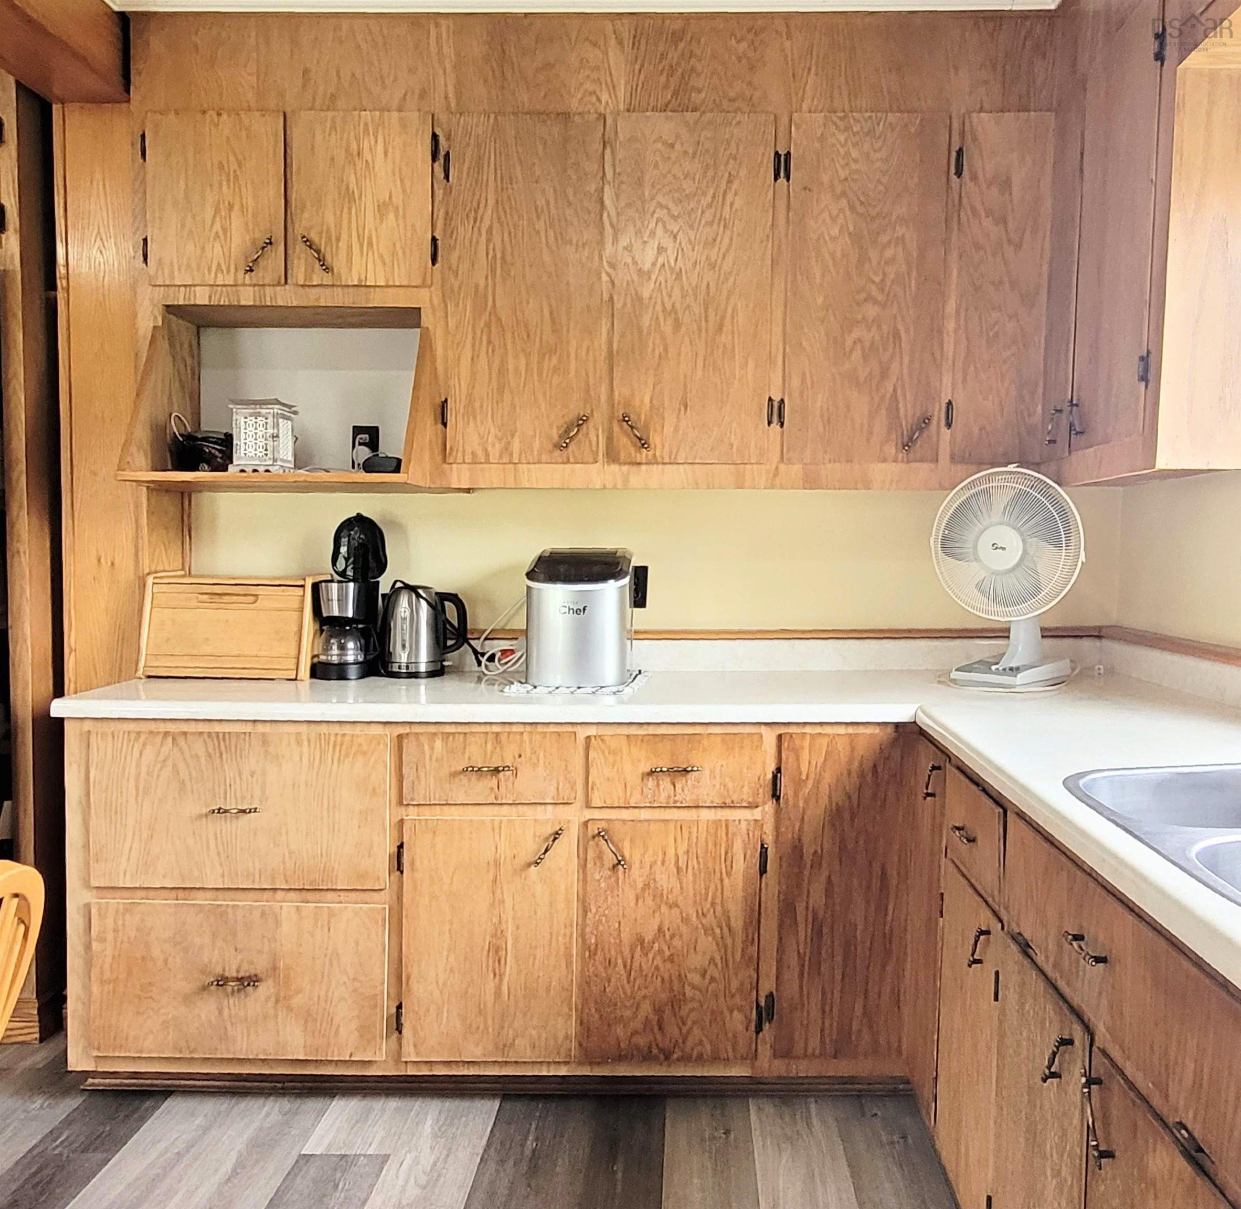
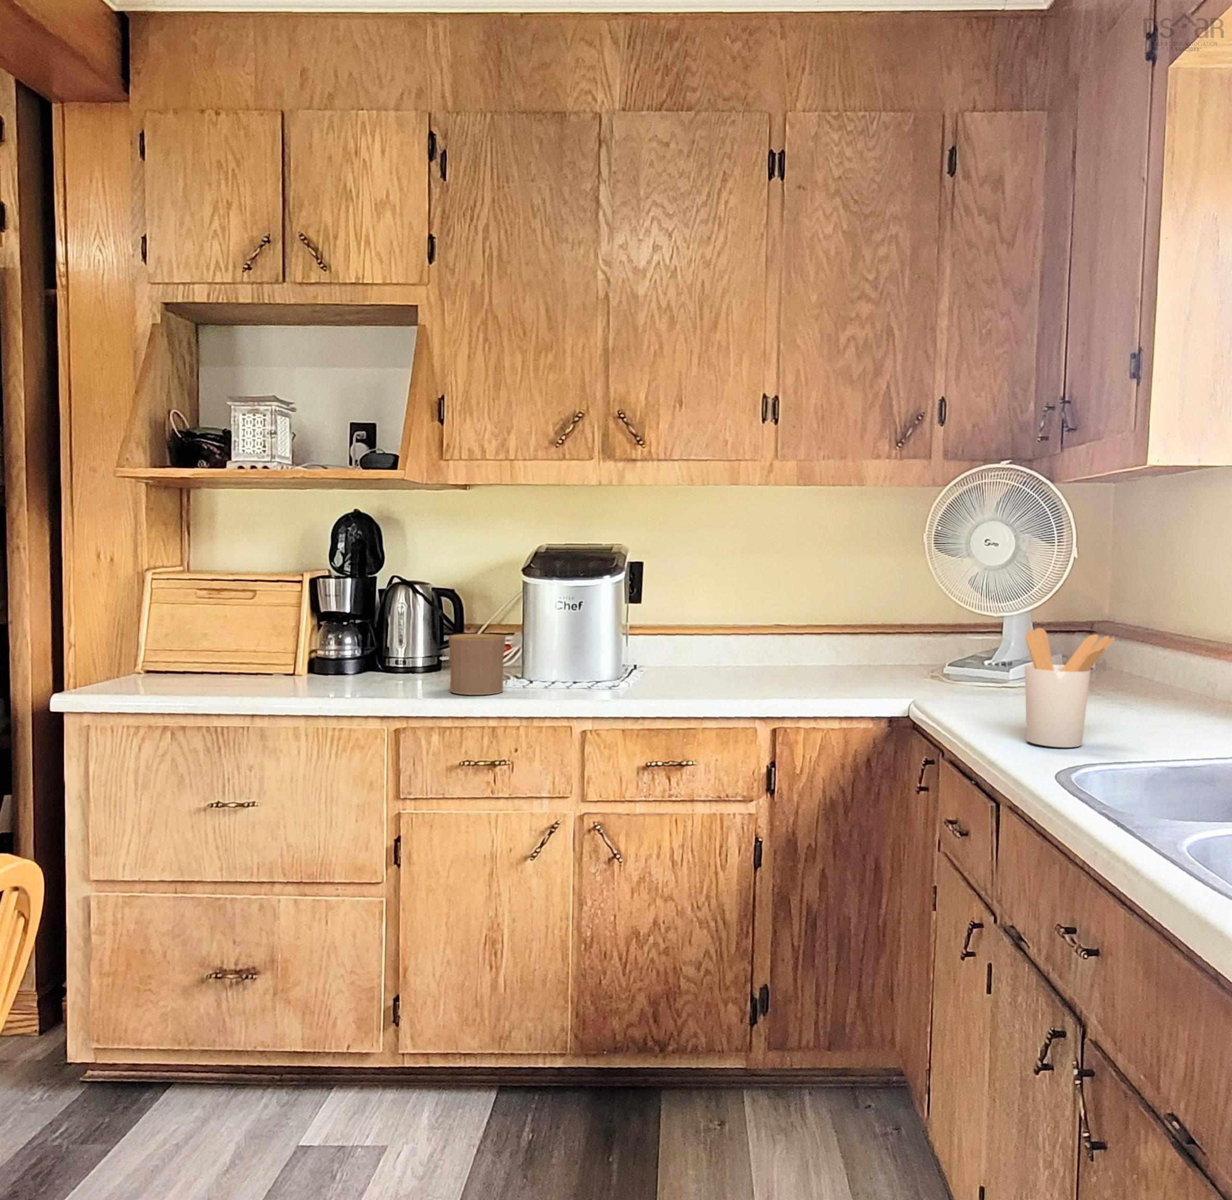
+ cup (476, 663)
+ utensil holder (1069, 686)
